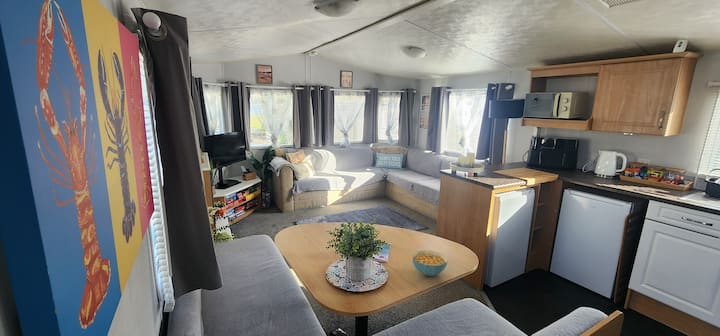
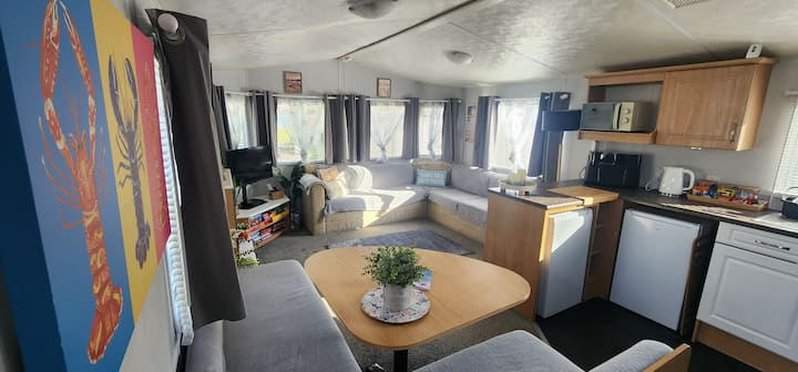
- cereal bowl (429, 265)
